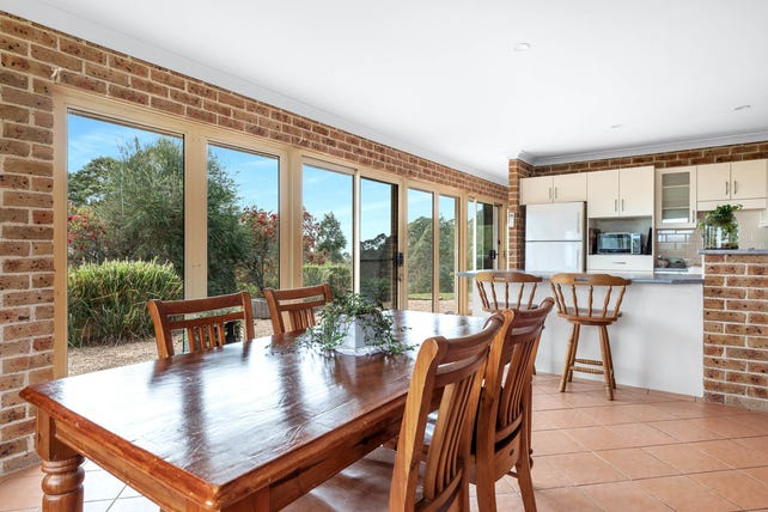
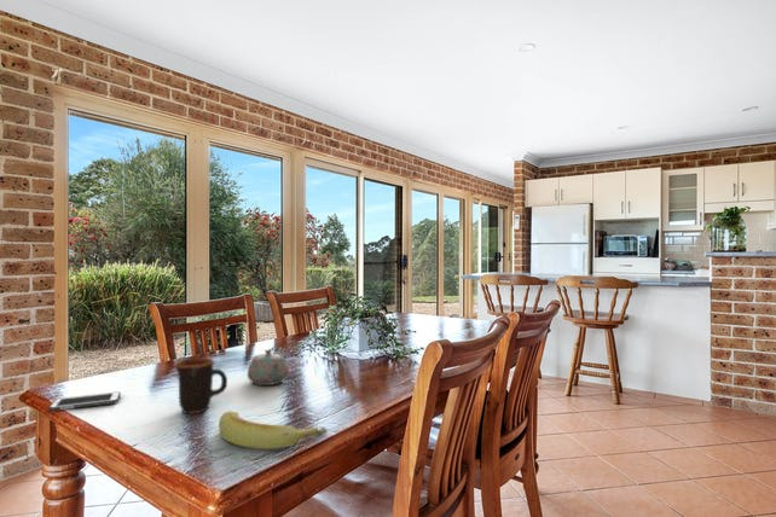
+ cell phone (86, 401)
+ teapot (268, 366)
+ mug (202, 383)
+ banana (272, 425)
